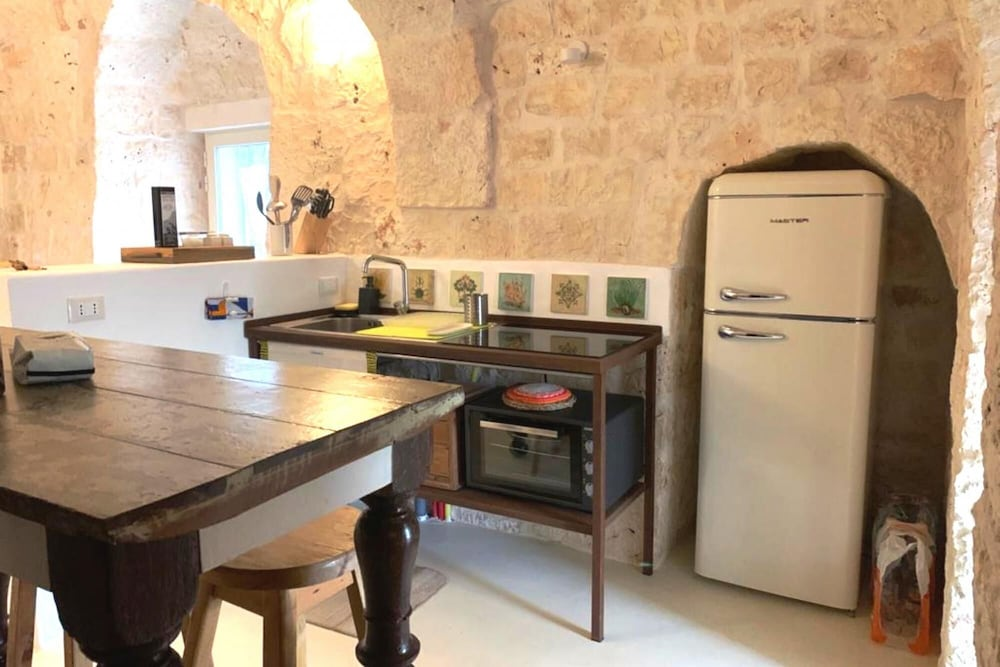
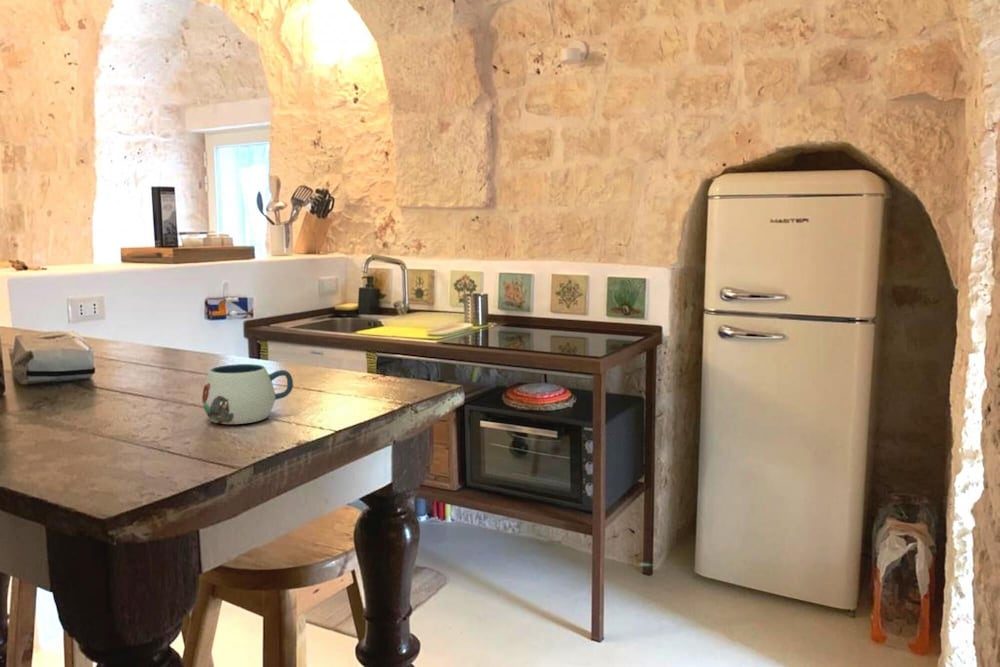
+ mug (248, 392)
